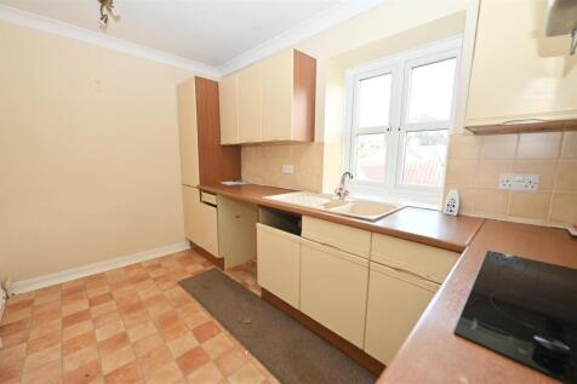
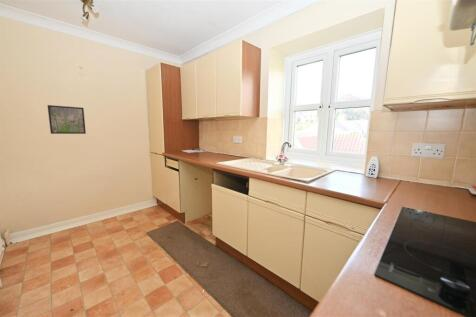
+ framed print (67, 120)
